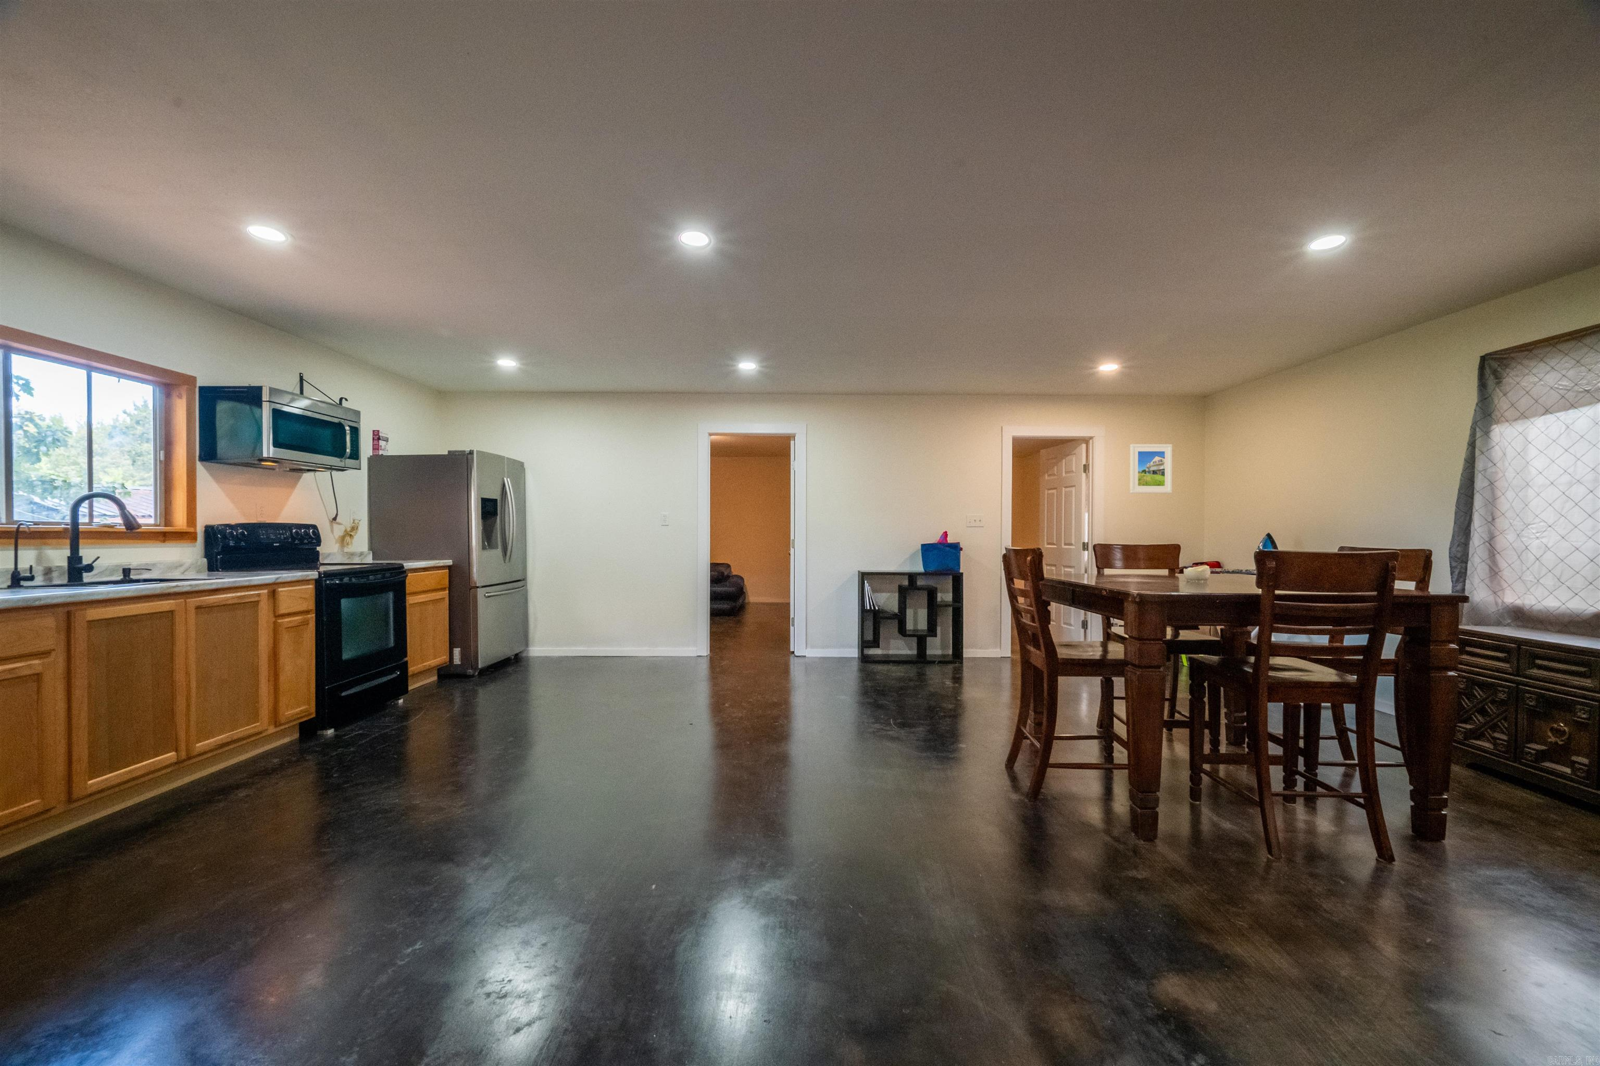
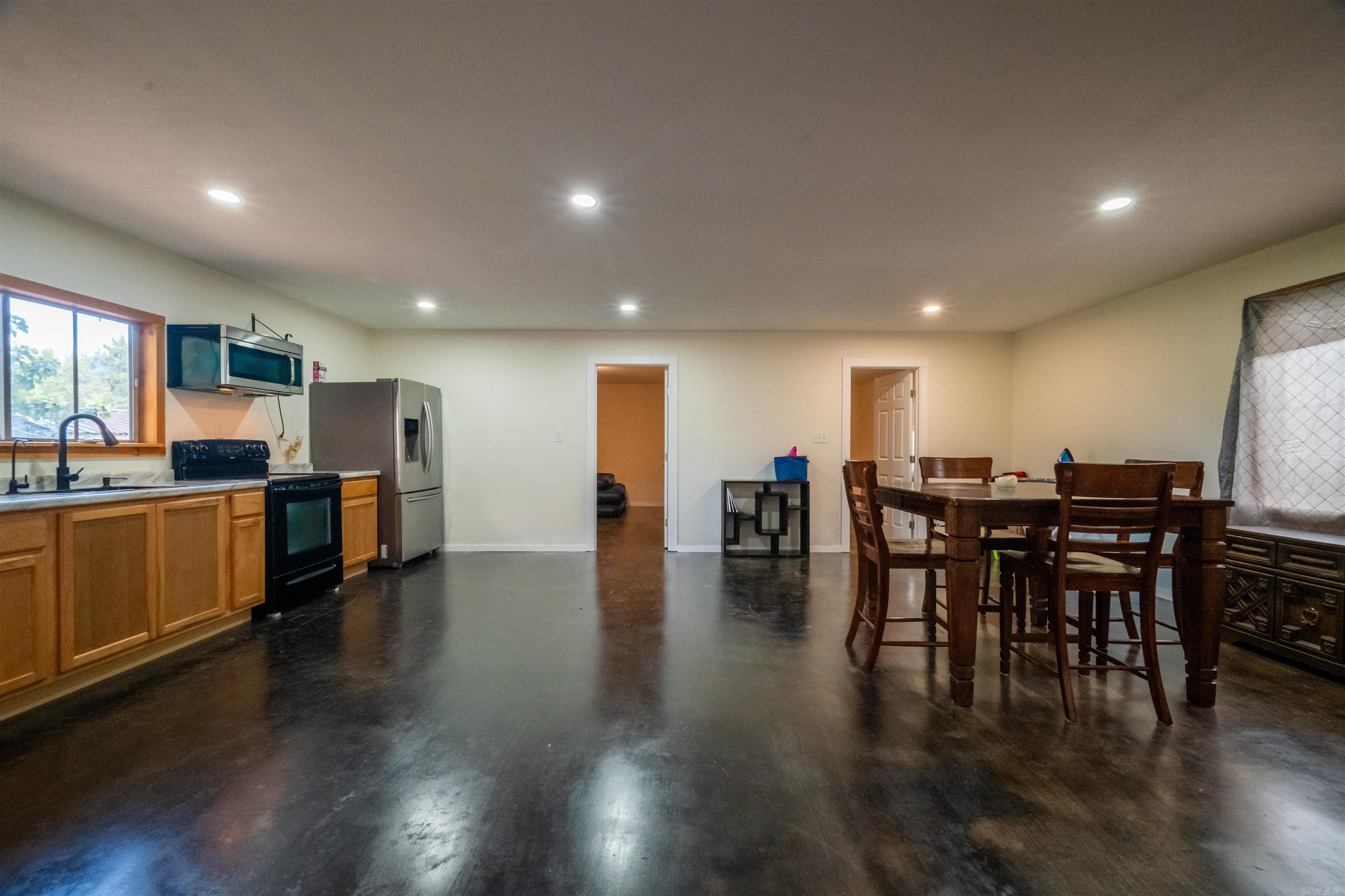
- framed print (1150, 469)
